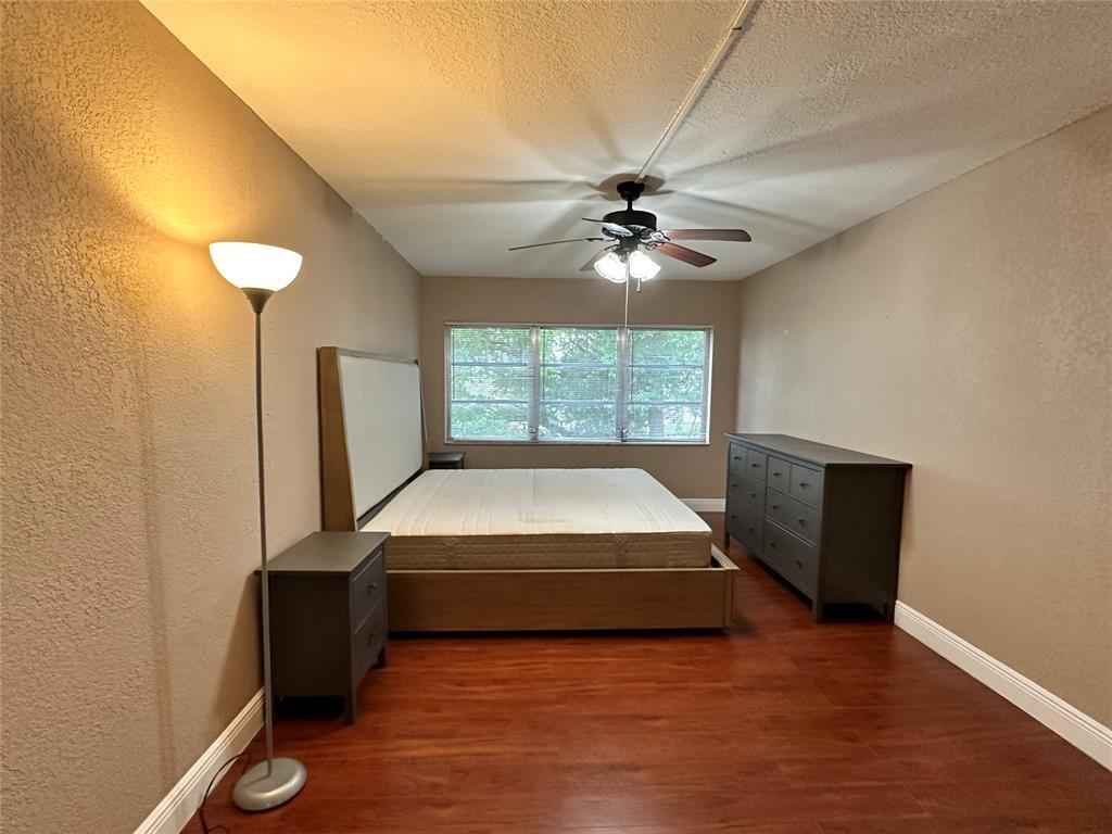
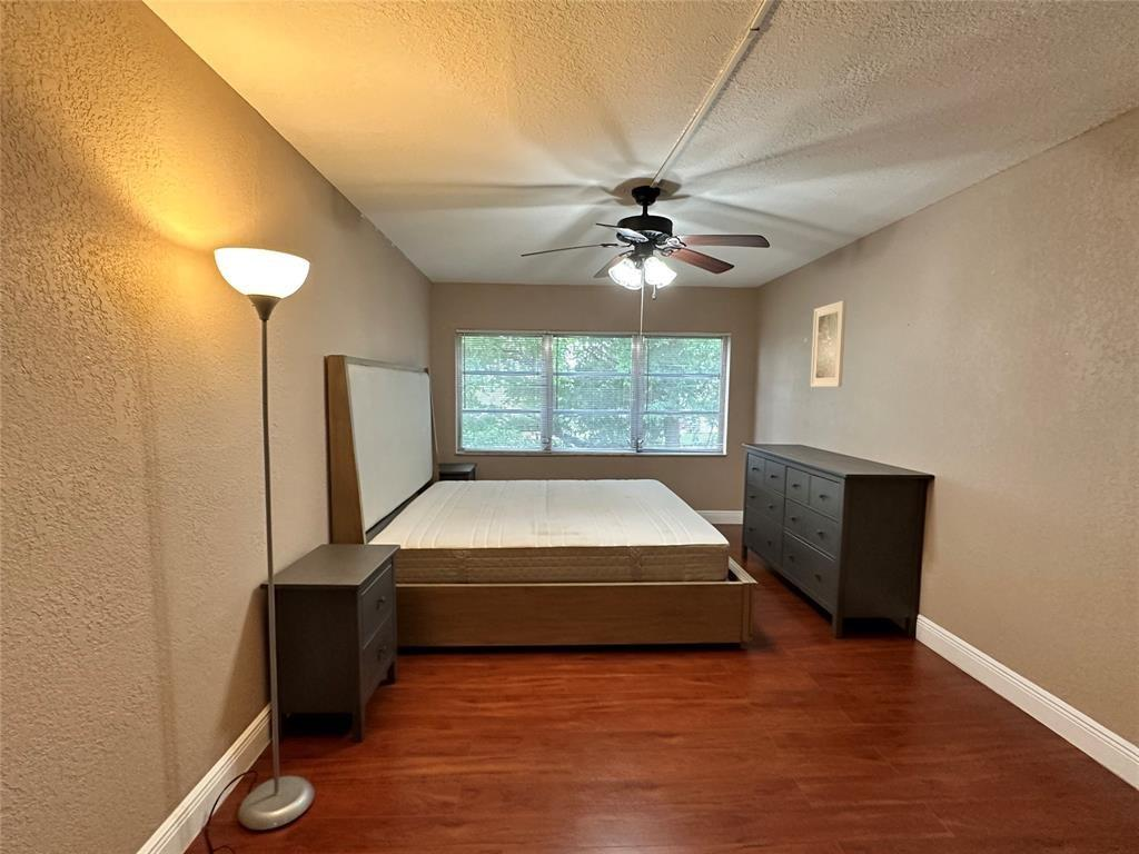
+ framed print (826, 346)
